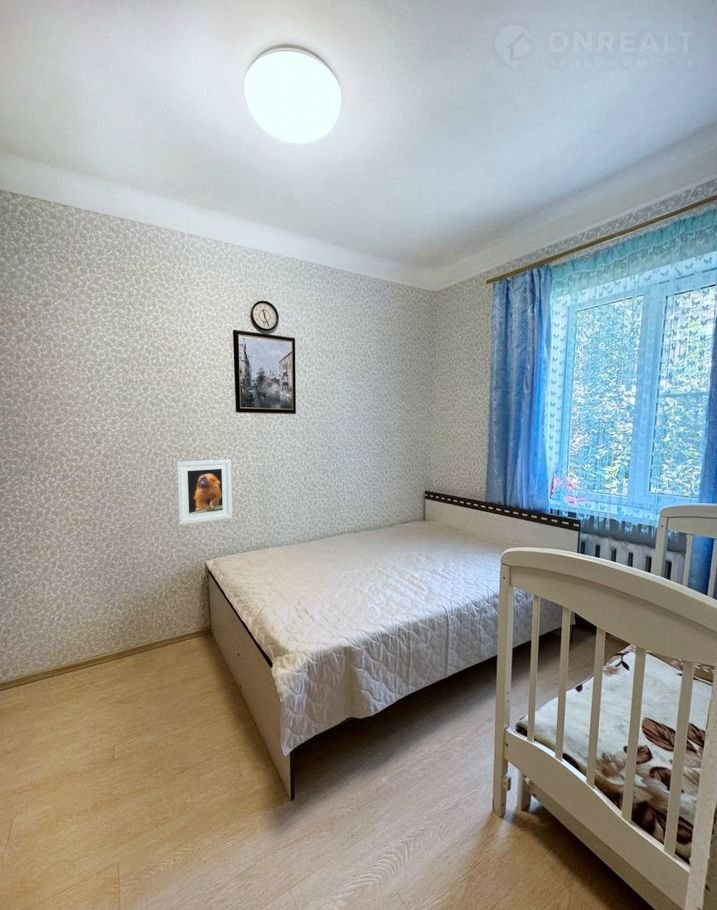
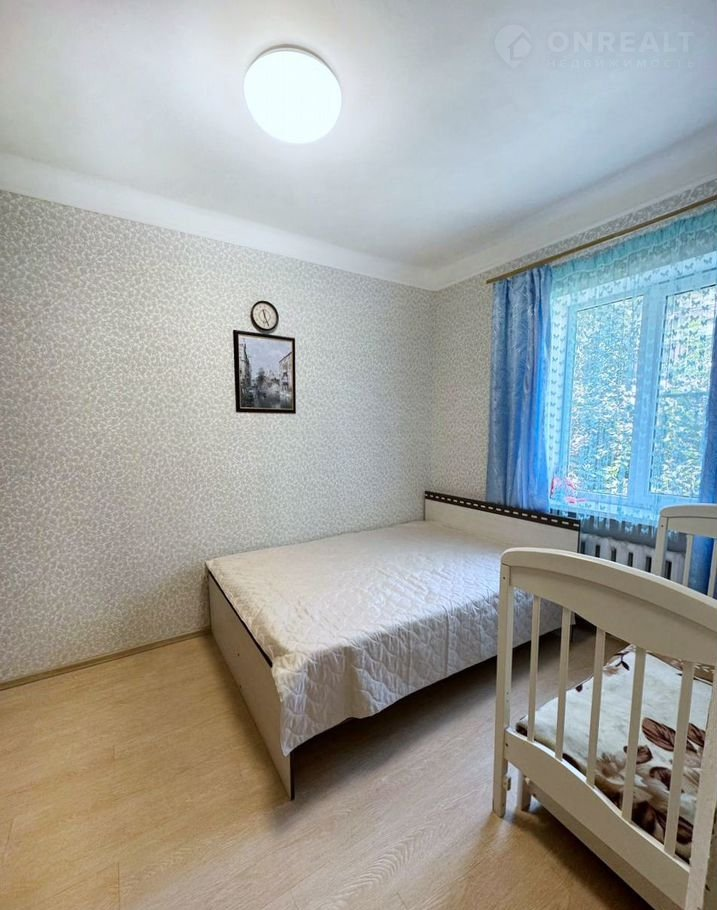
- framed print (205, 491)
